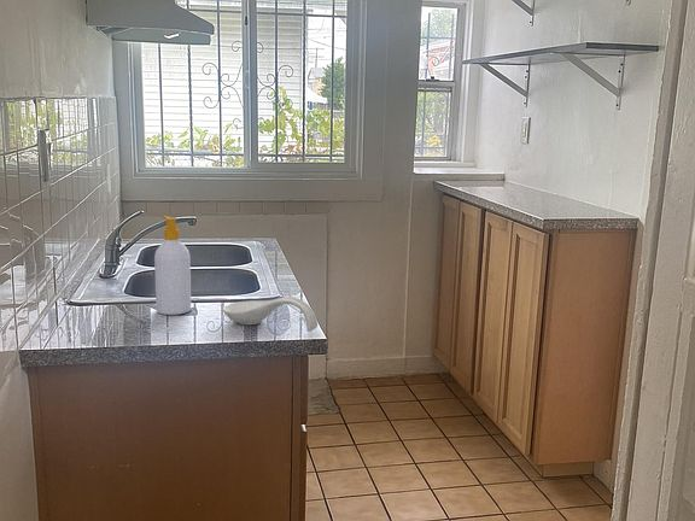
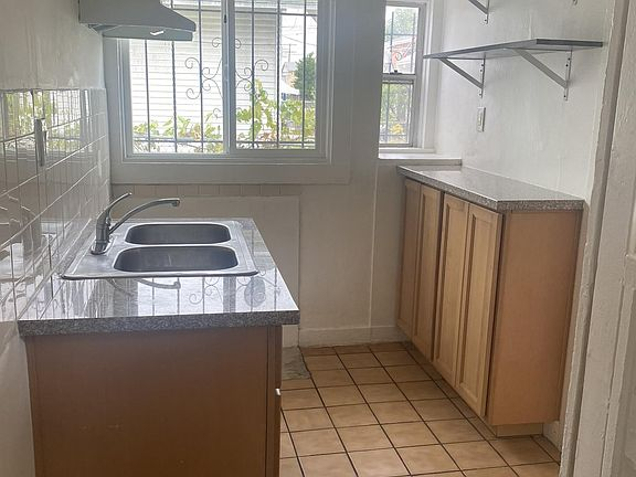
- spoon rest (269, 310)
- soap bottle (171, 264)
